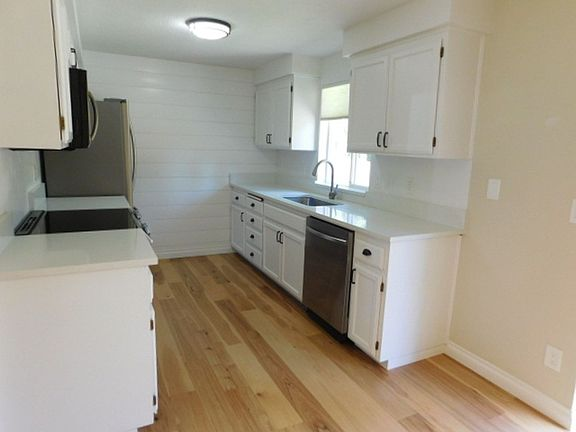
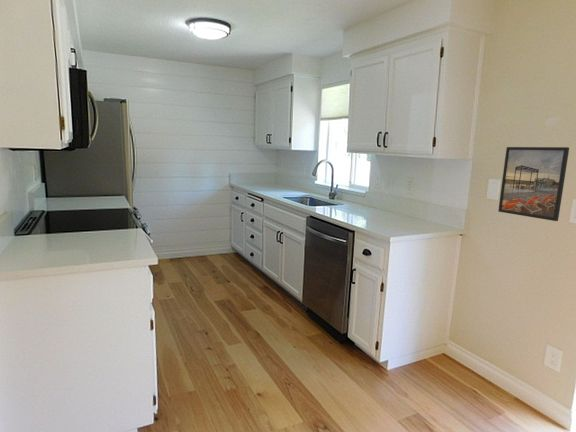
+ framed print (530, 182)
